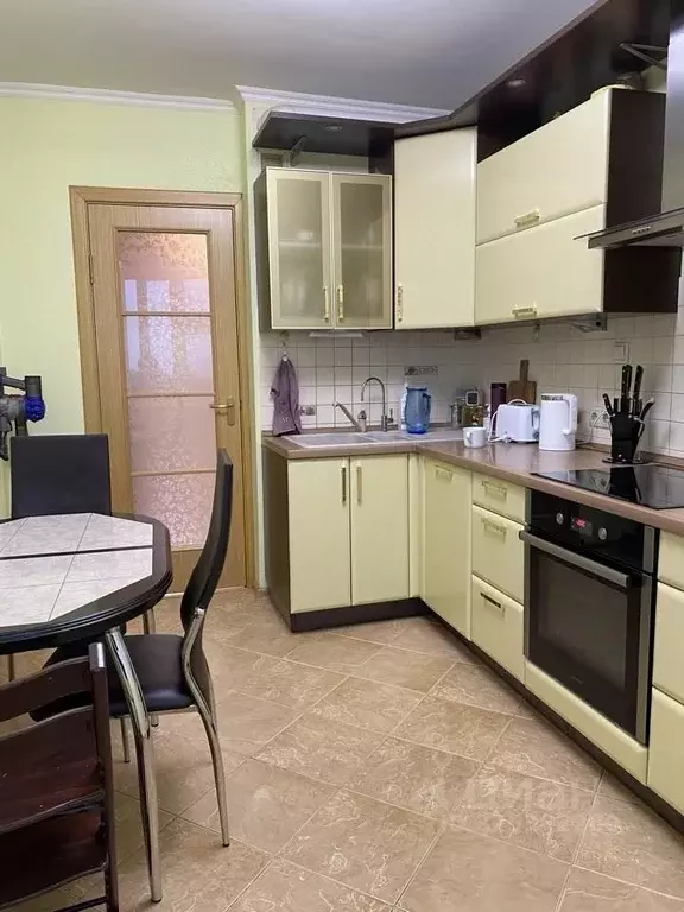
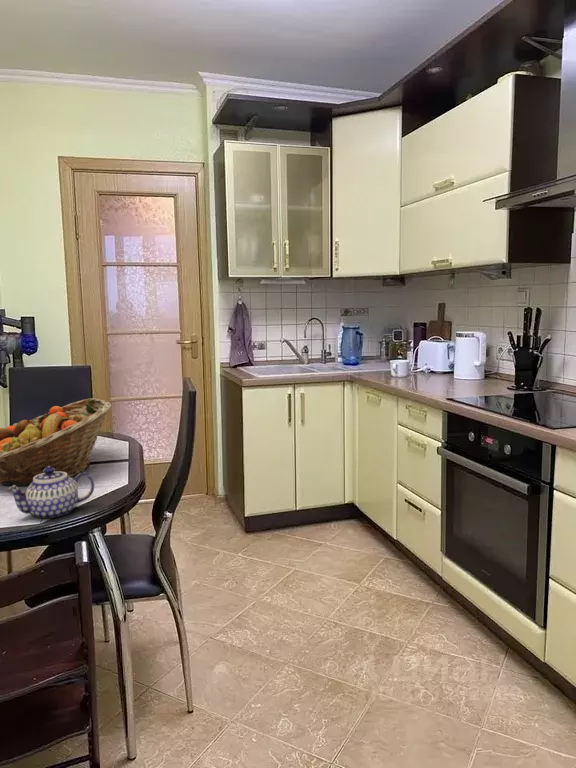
+ teapot (52, 489)
+ fruit basket (48, 438)
